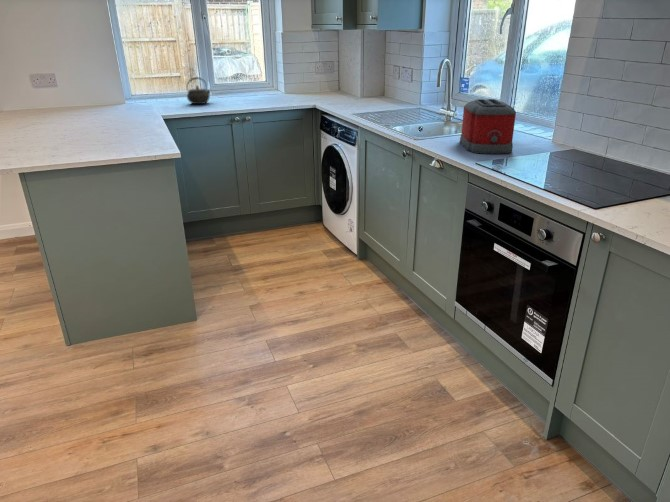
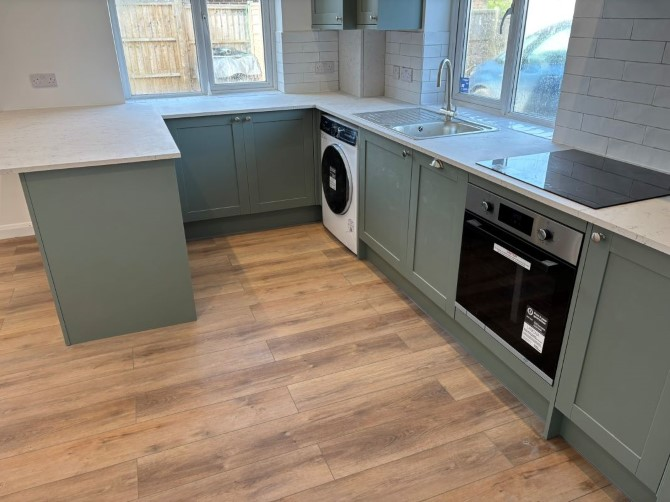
- kettle (199, 90)
- toaster (486, 124)
